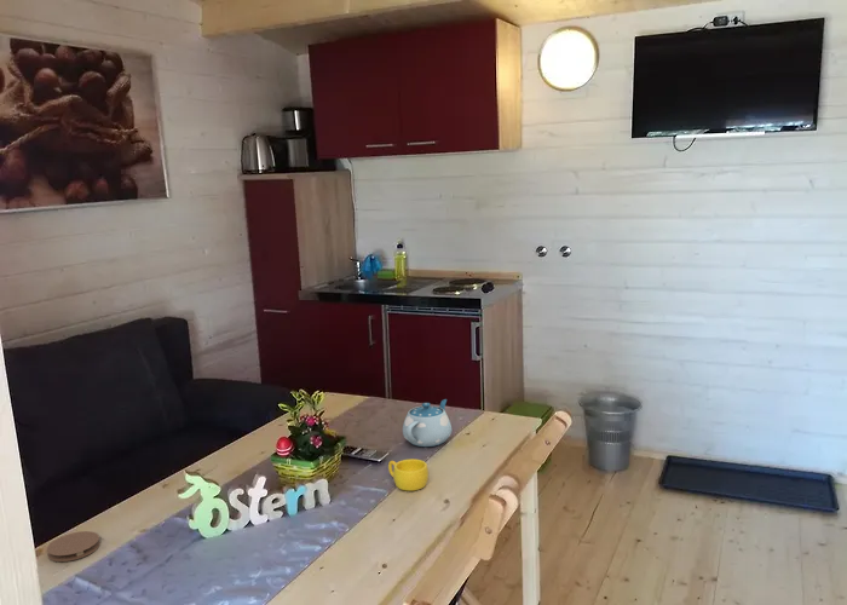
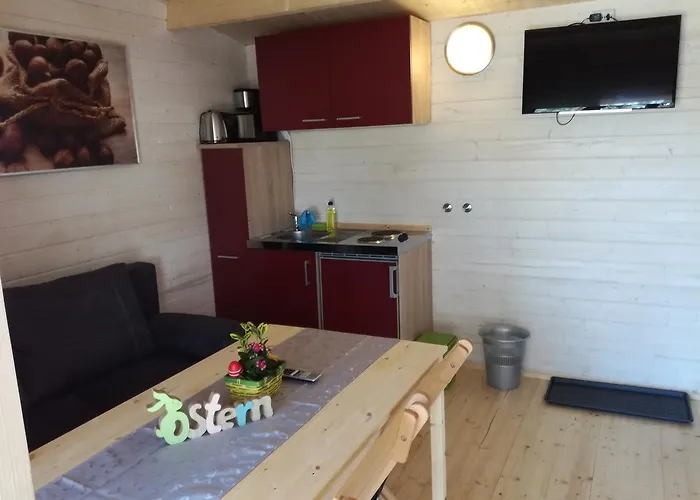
- coaster (74, 546)
- chinaware (427, 421)
- cup (407, 473)
